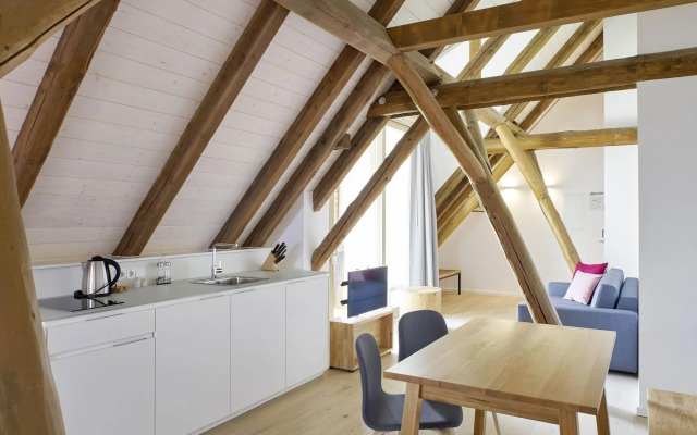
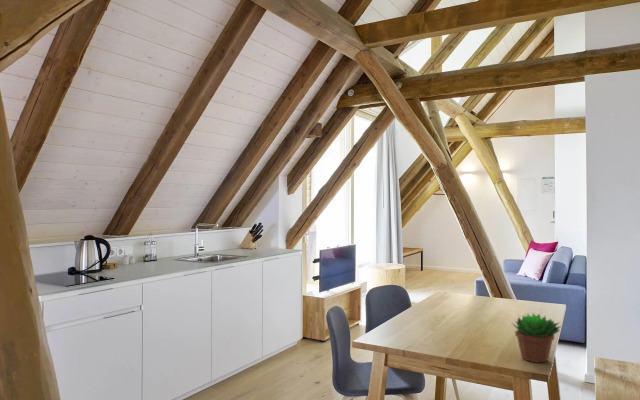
+ succulent plant (536, 336)
